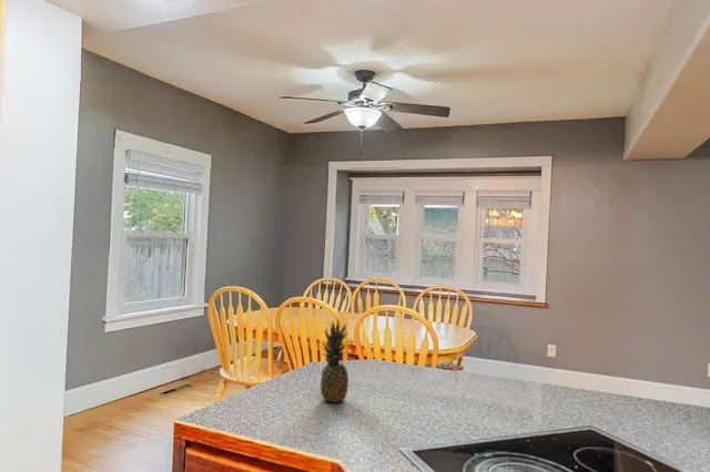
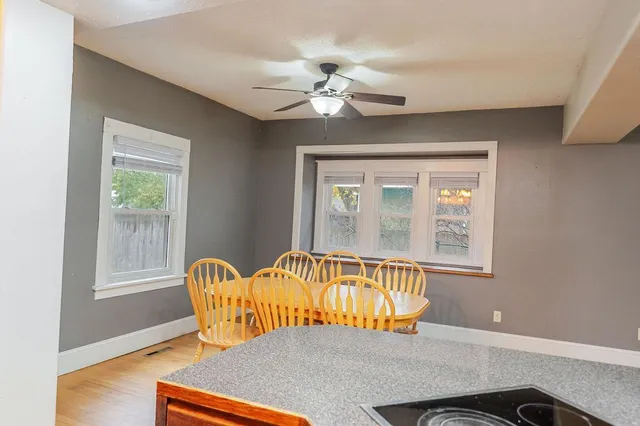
- fruit (334, 359)
